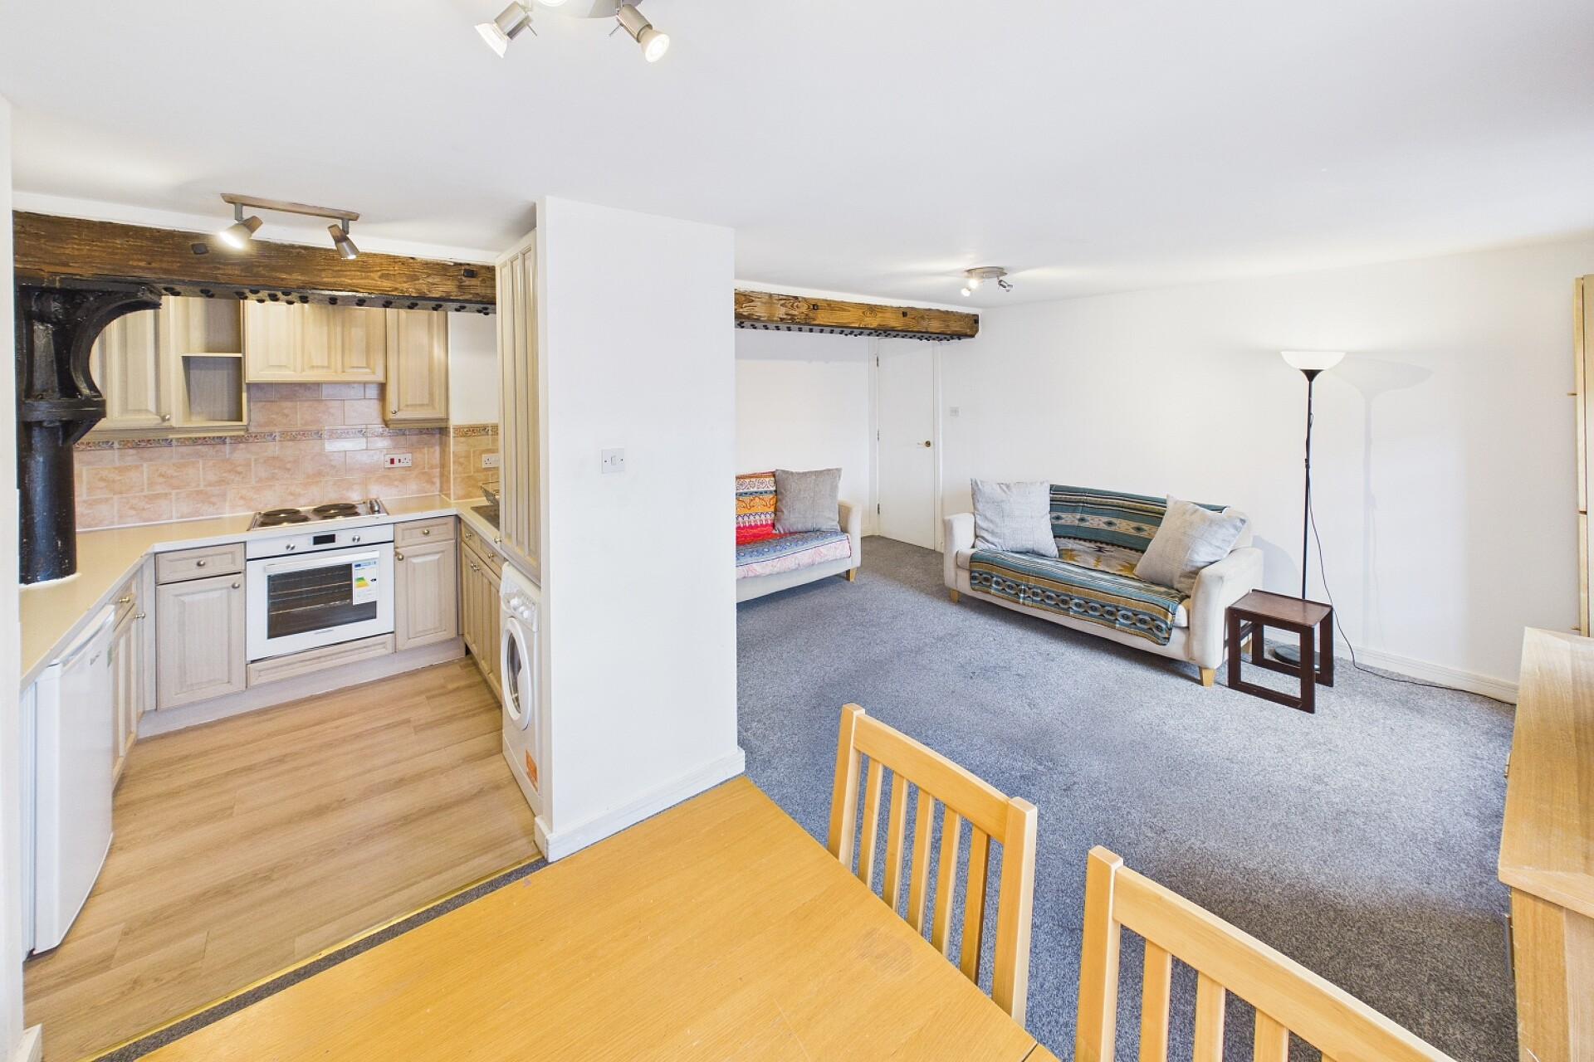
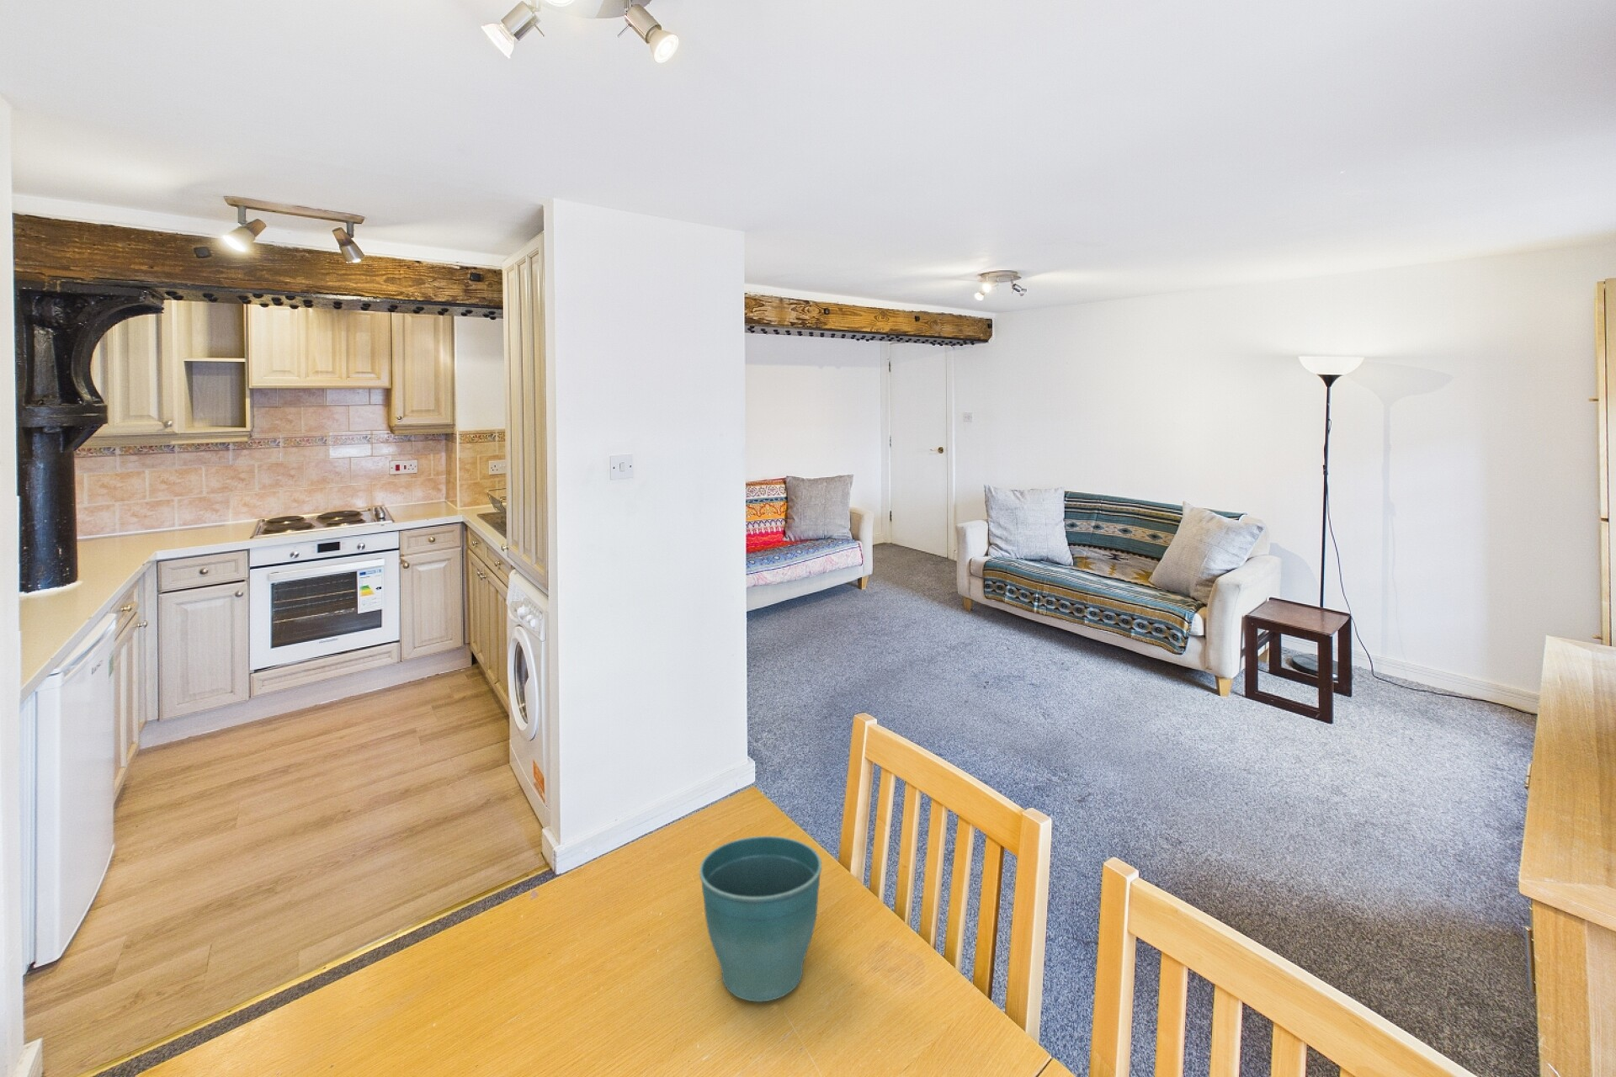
+ flower pot (761, 920)
